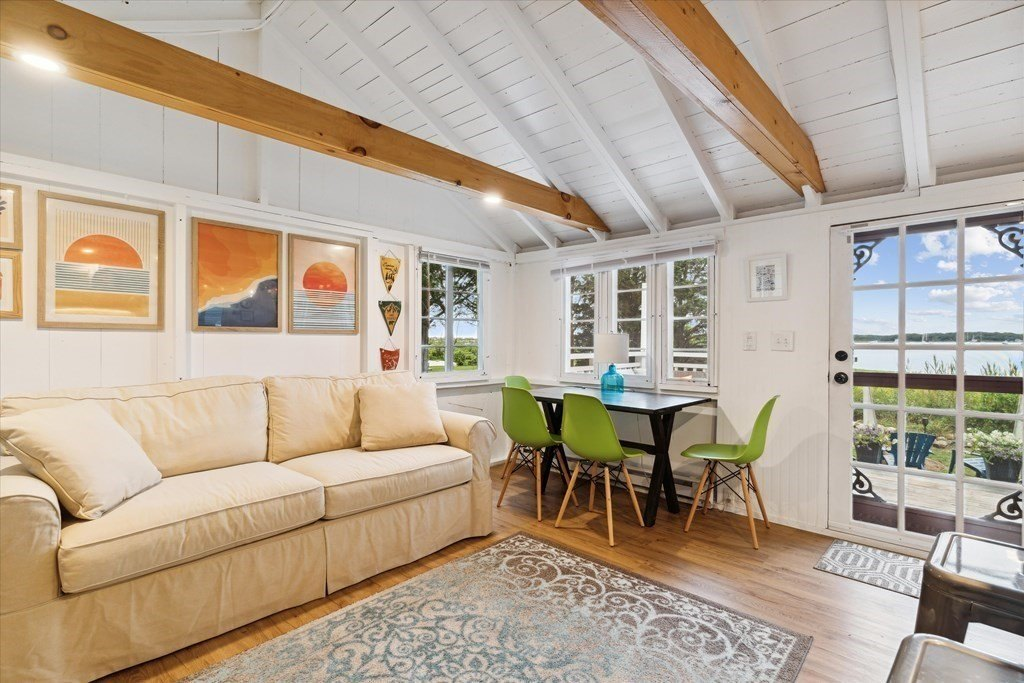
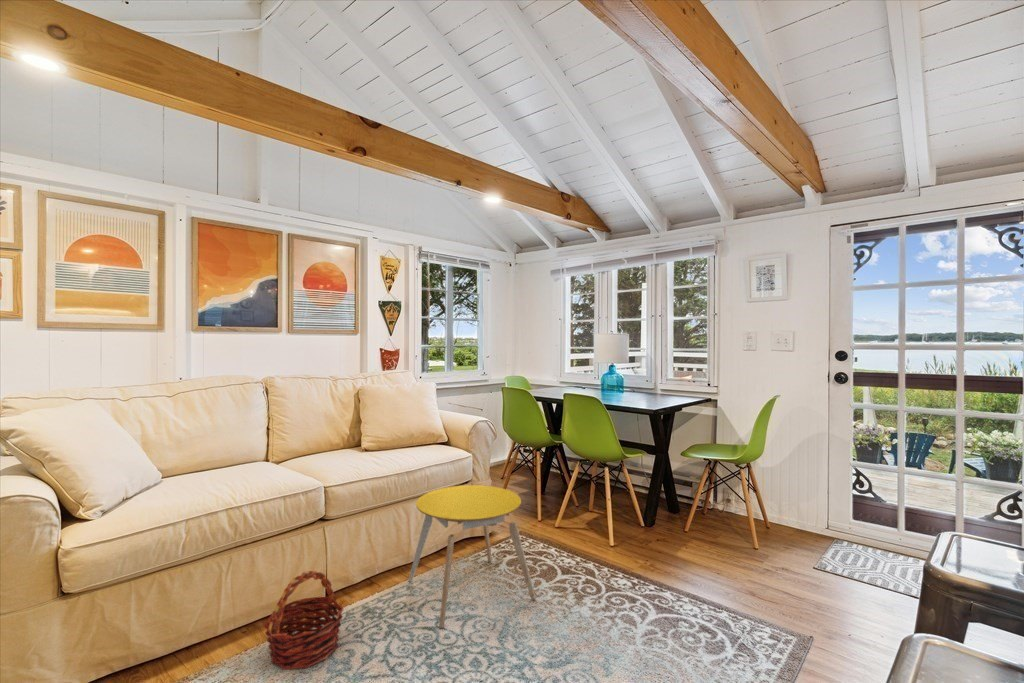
+ stool (453, 545)
+ basket (304, 611)
